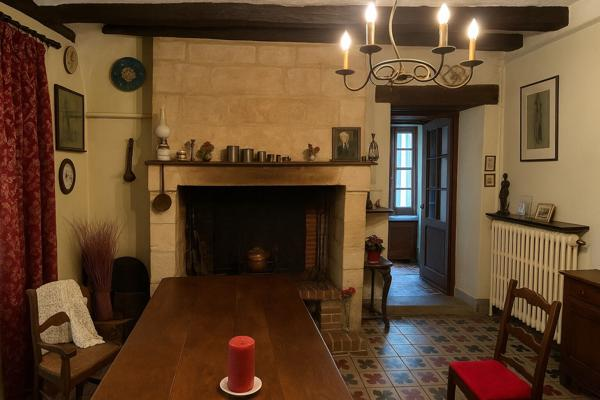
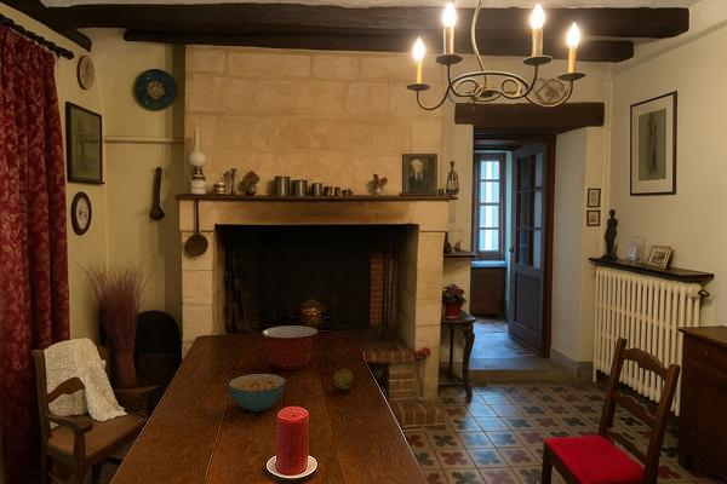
+ apple (343, 379)
+ cereal bowl (257, 394)
+ mixing bowl (290, 348)
